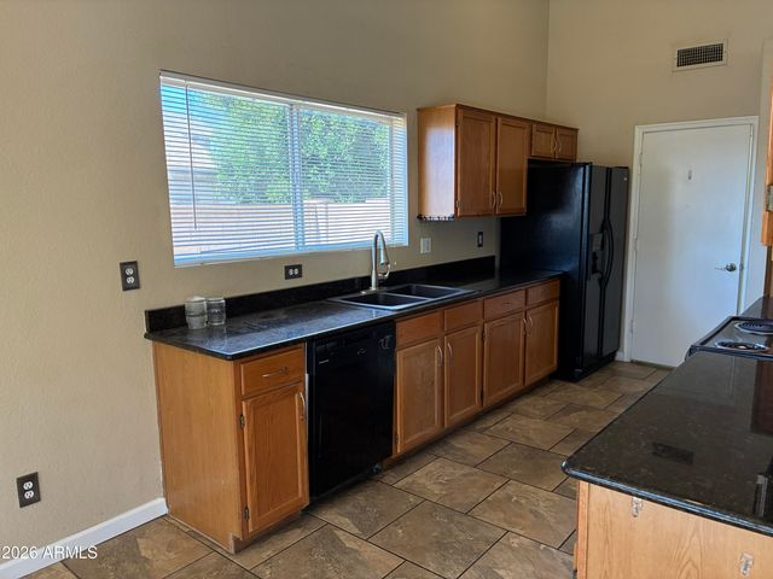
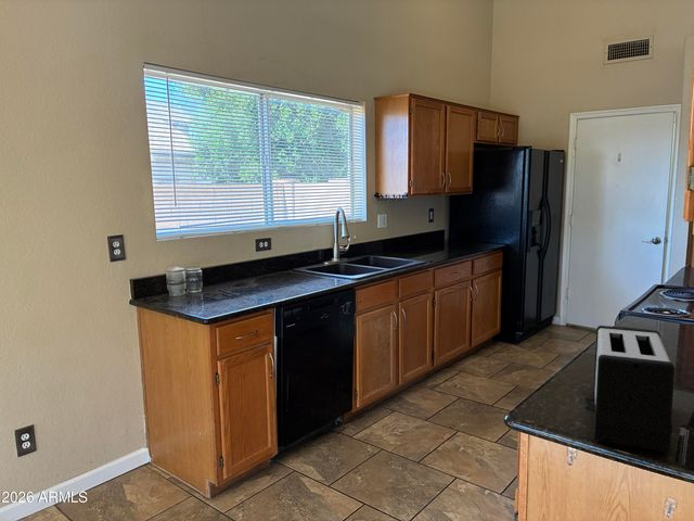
+ toaster (628, 381)
